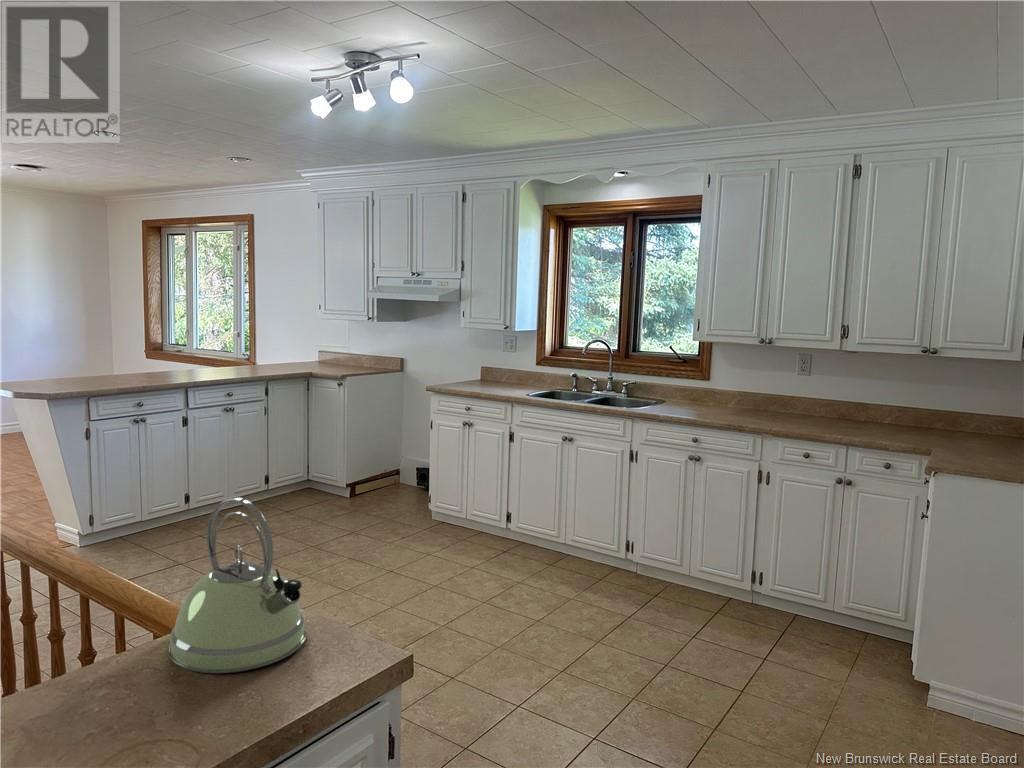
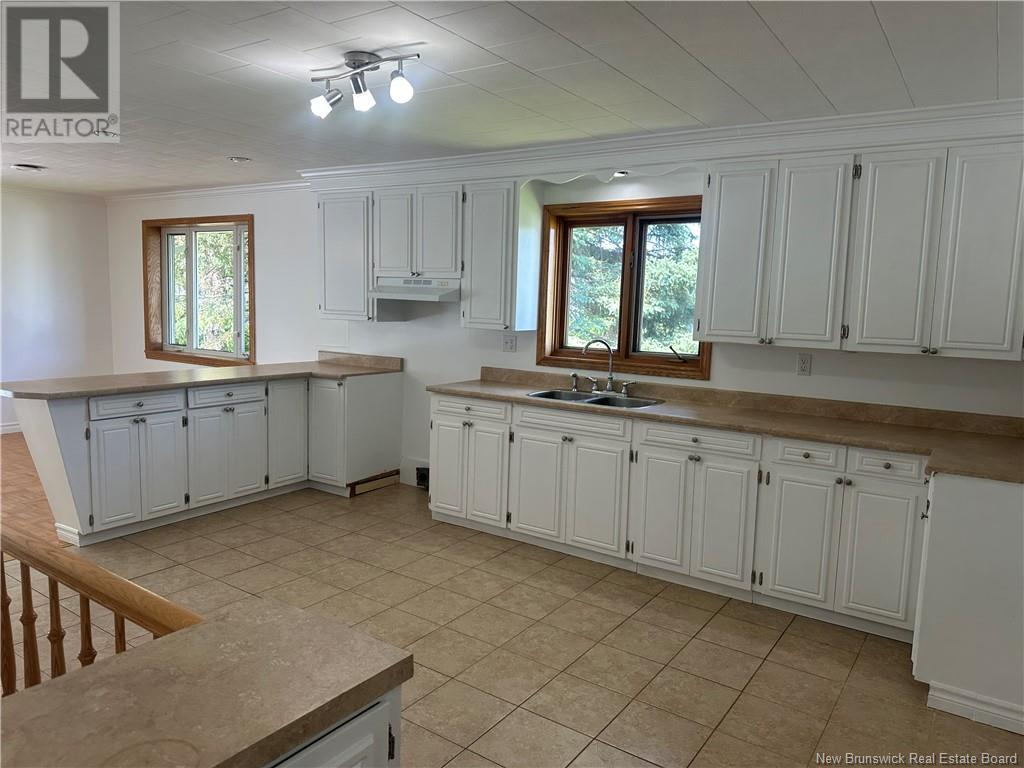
- kettle (245, 571)
